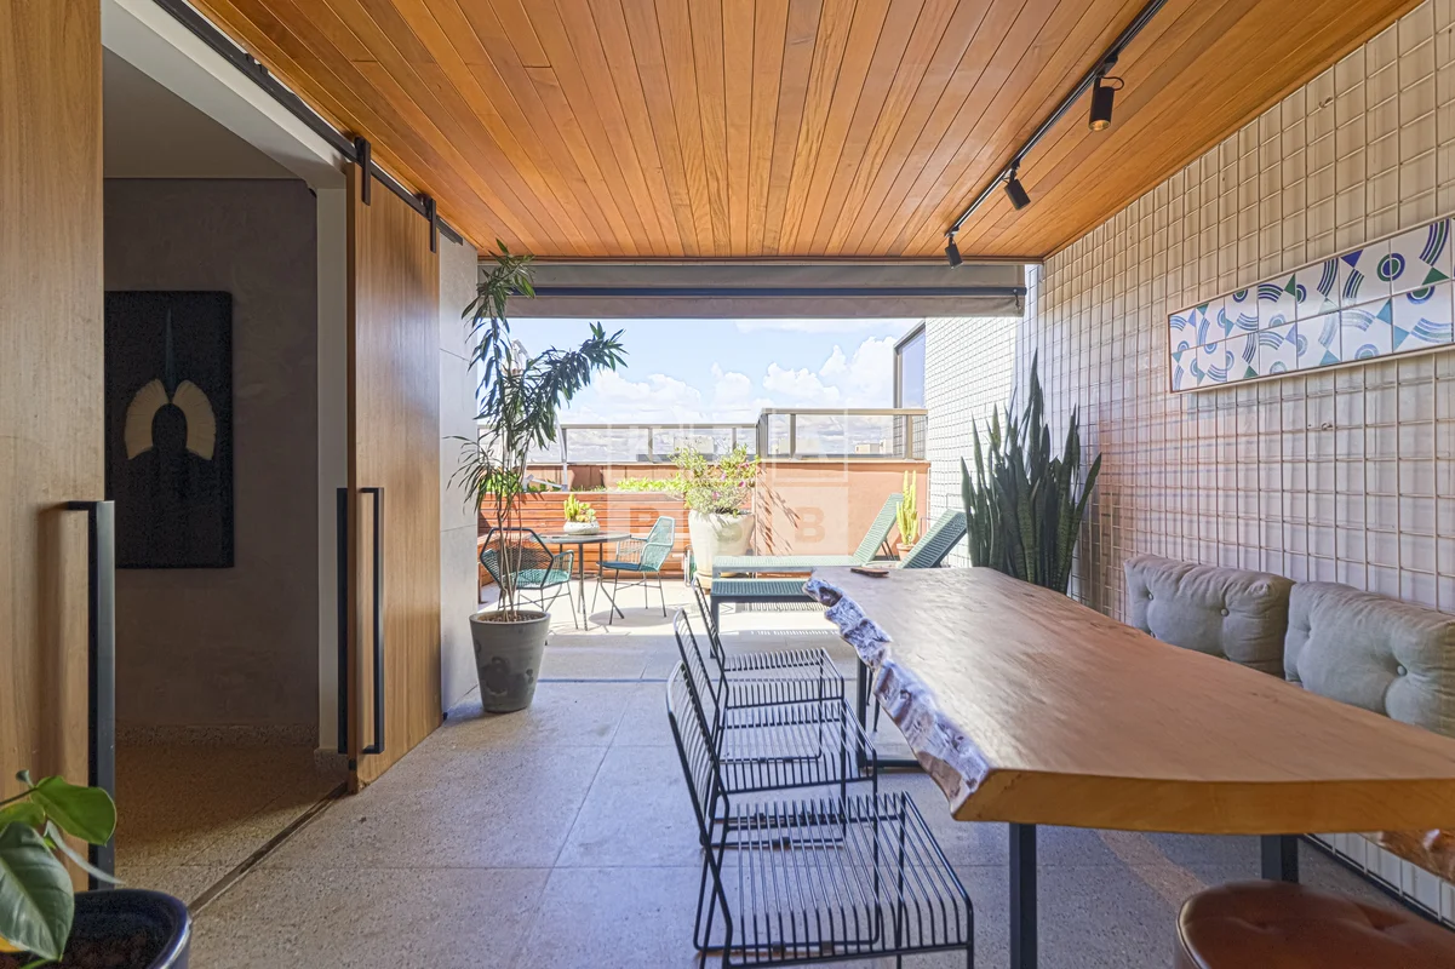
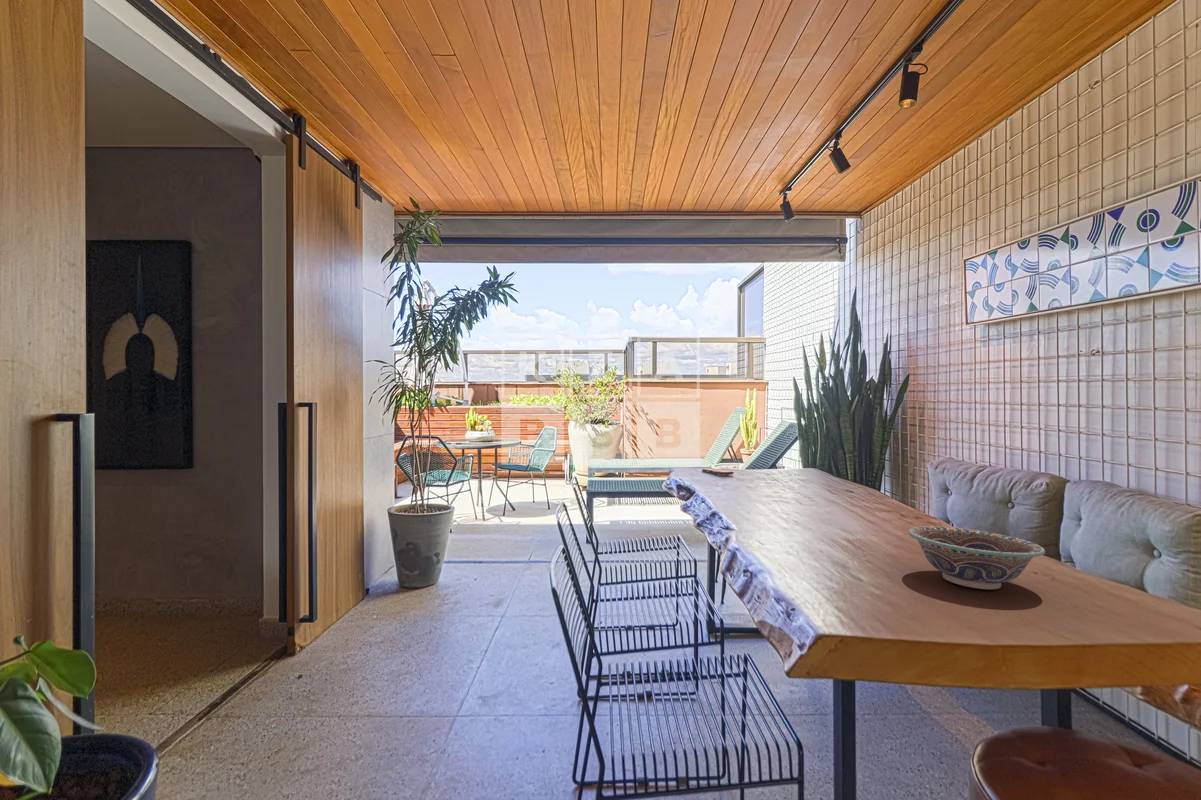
+ decorative bowl (972, 559)
